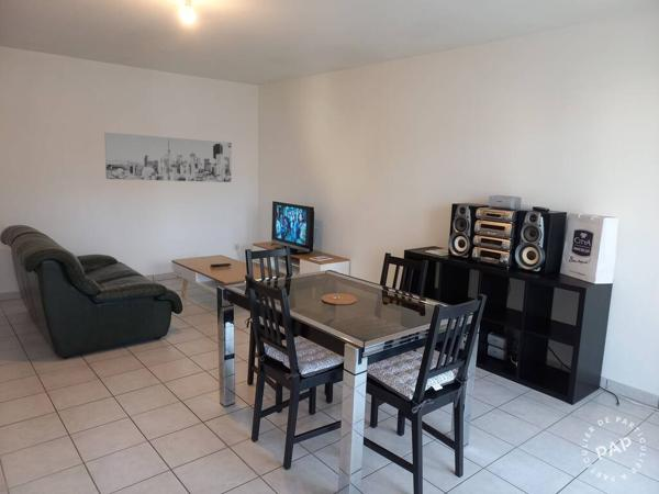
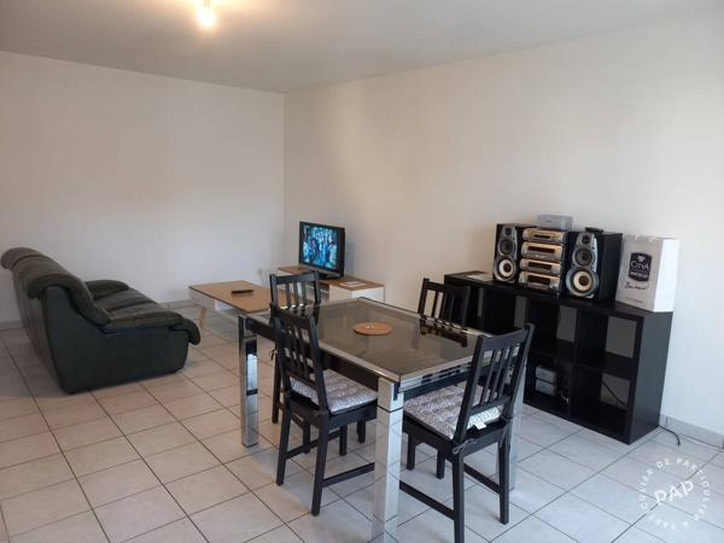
- wall art (174, 159)
